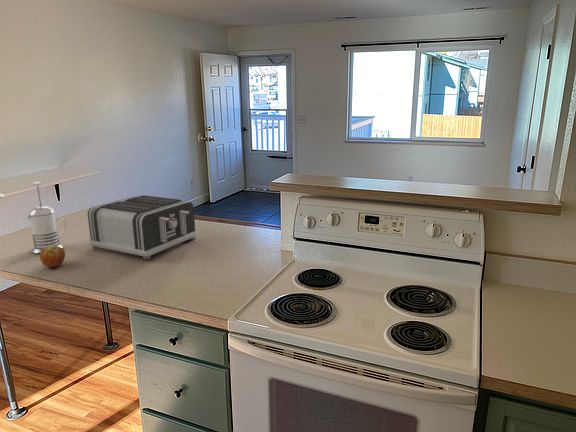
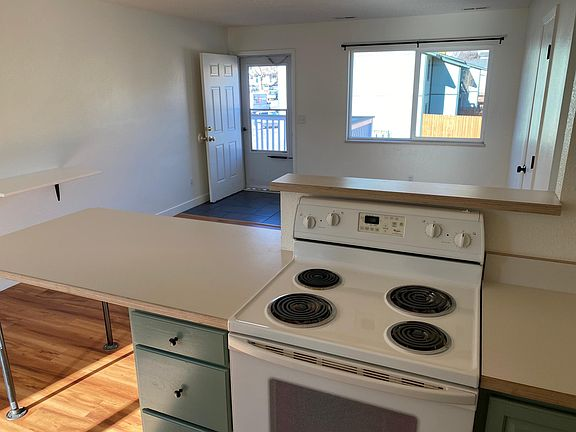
- toaster (146, 223)
- french press (45, 215)
- apple (52, 256)
